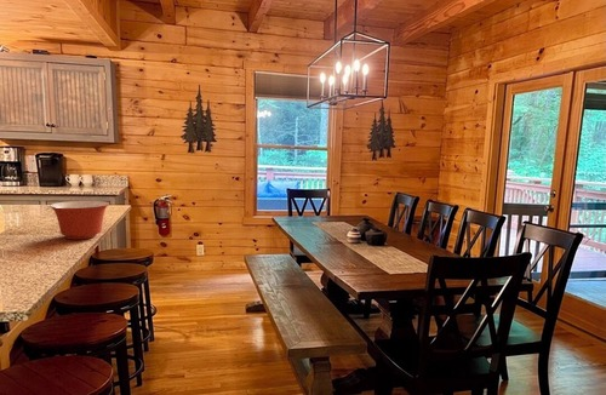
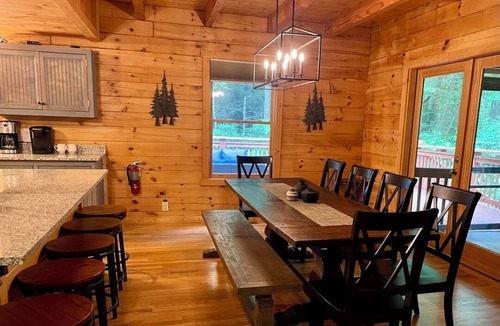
- mixing bowl (80, 219)
